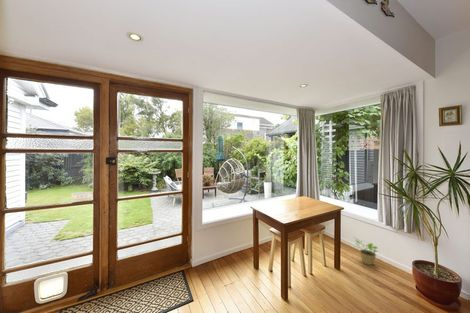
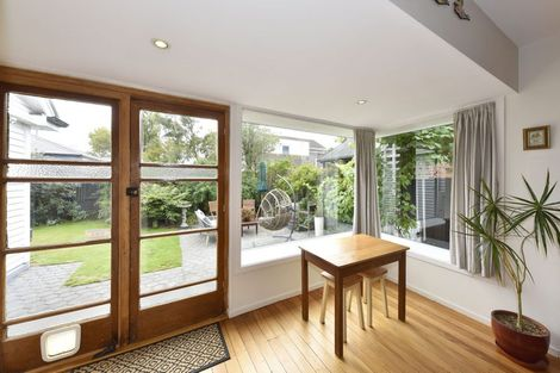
- potted plant (366, 250)
